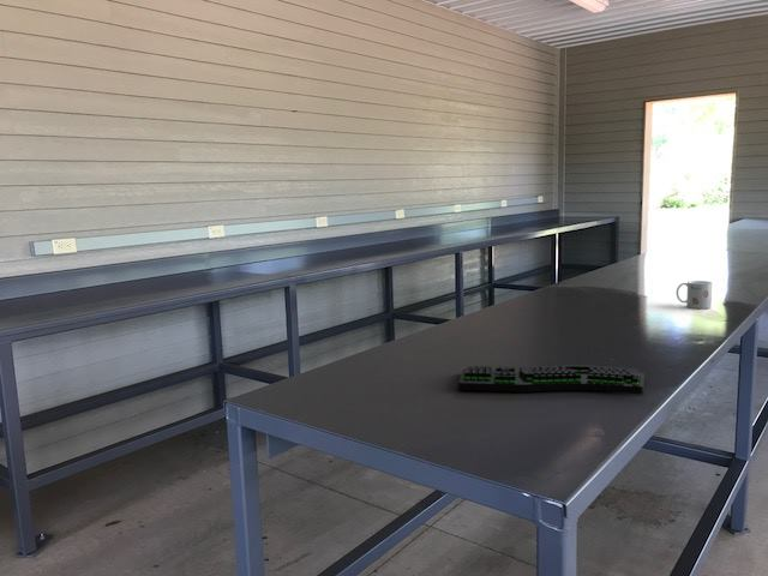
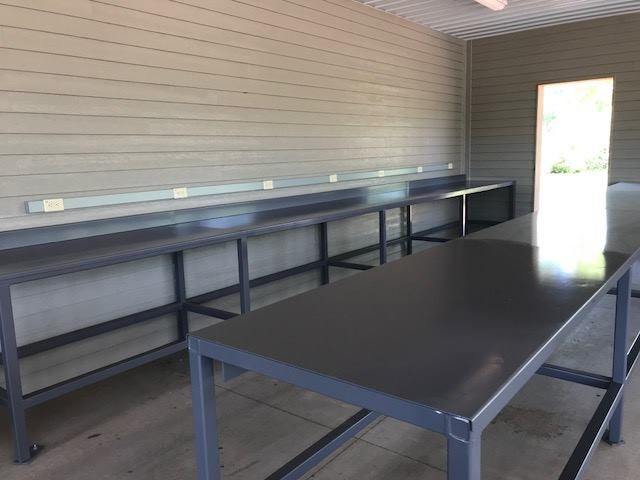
- mug (692, 294)
- keyboard (552, 376)
